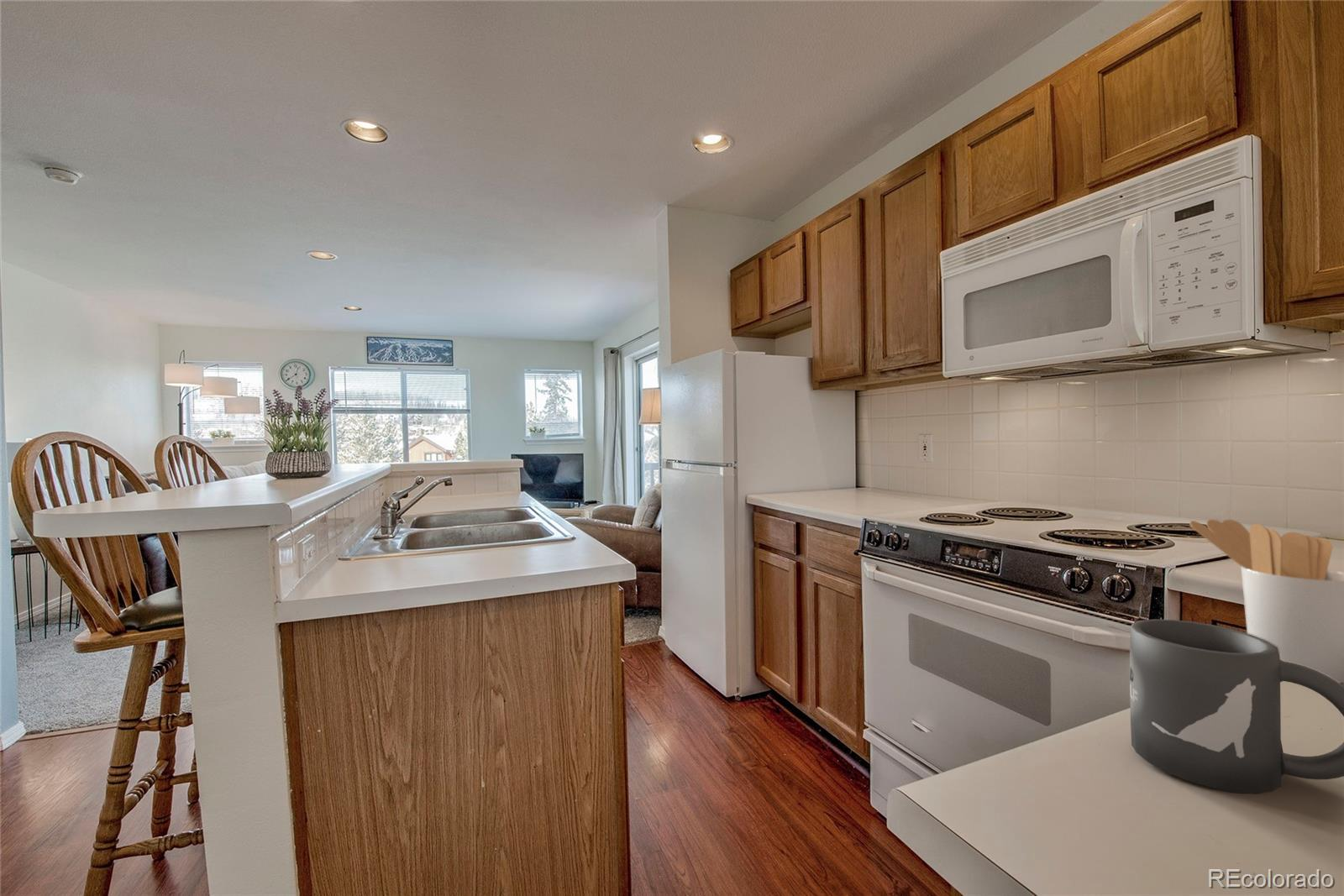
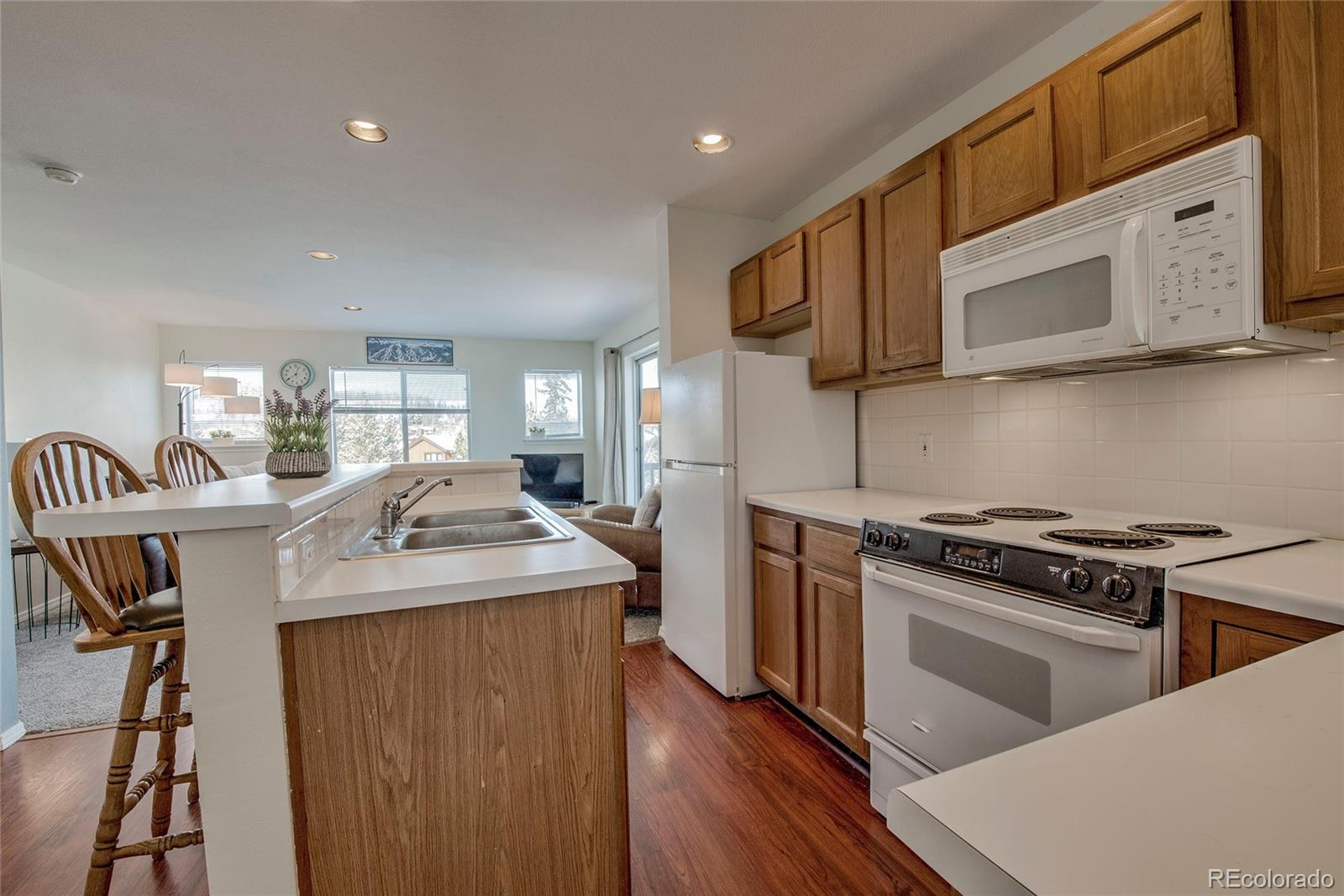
- utensil holder (1269, 591)
- mug (1228, 704)
